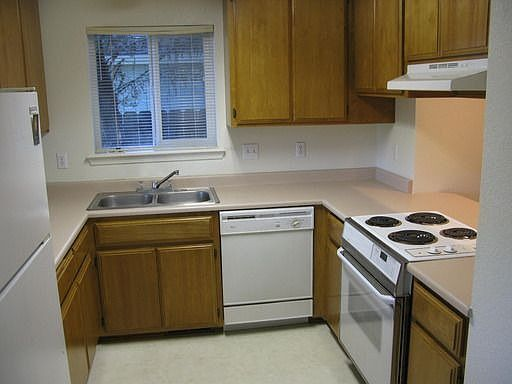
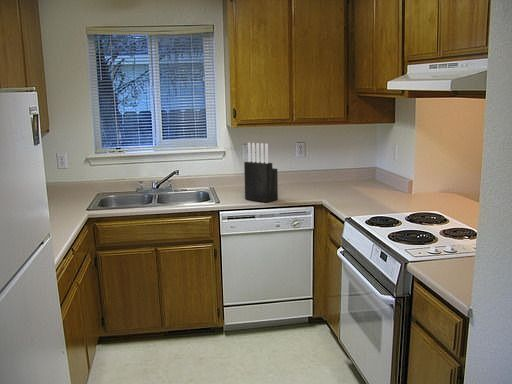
+ knife block (262, 171)
